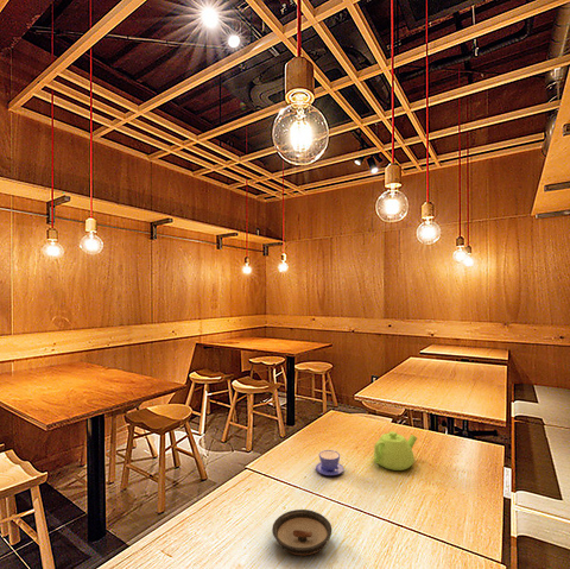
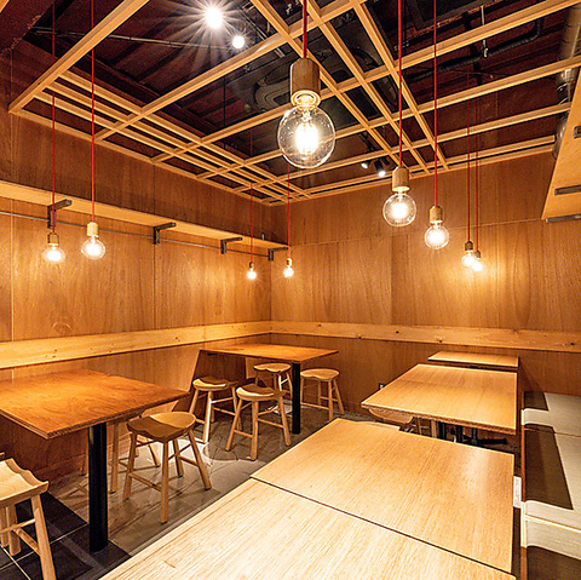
- teapot (395, 447)
- saucer (302, 535)
- teacup (329, 462)
